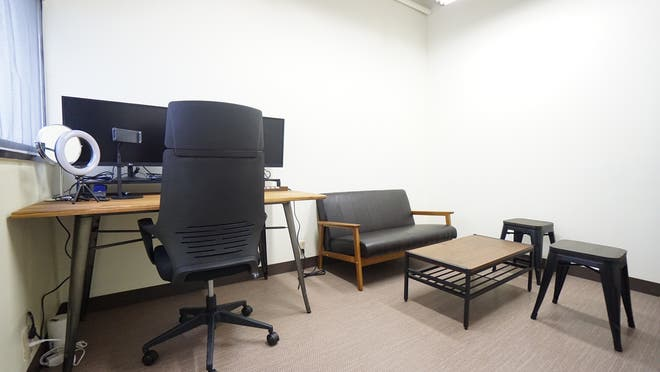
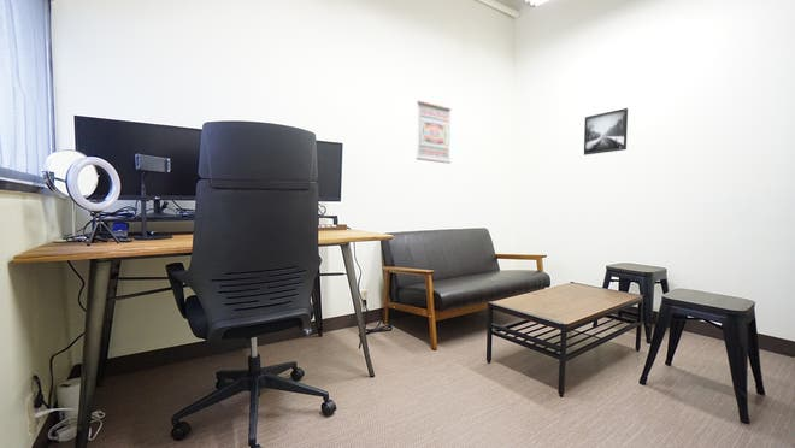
+ wall art (434, 132)
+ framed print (605, 132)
